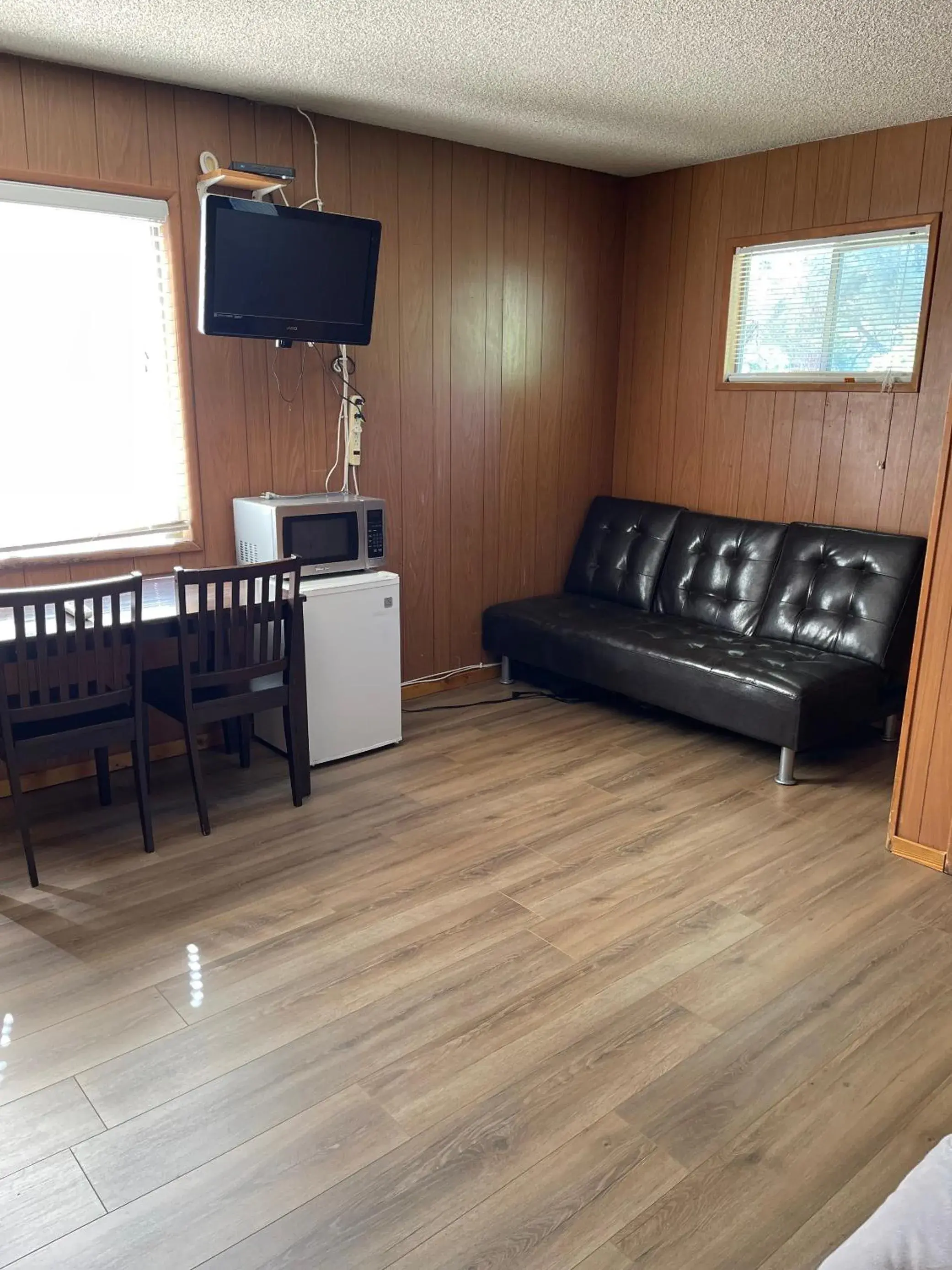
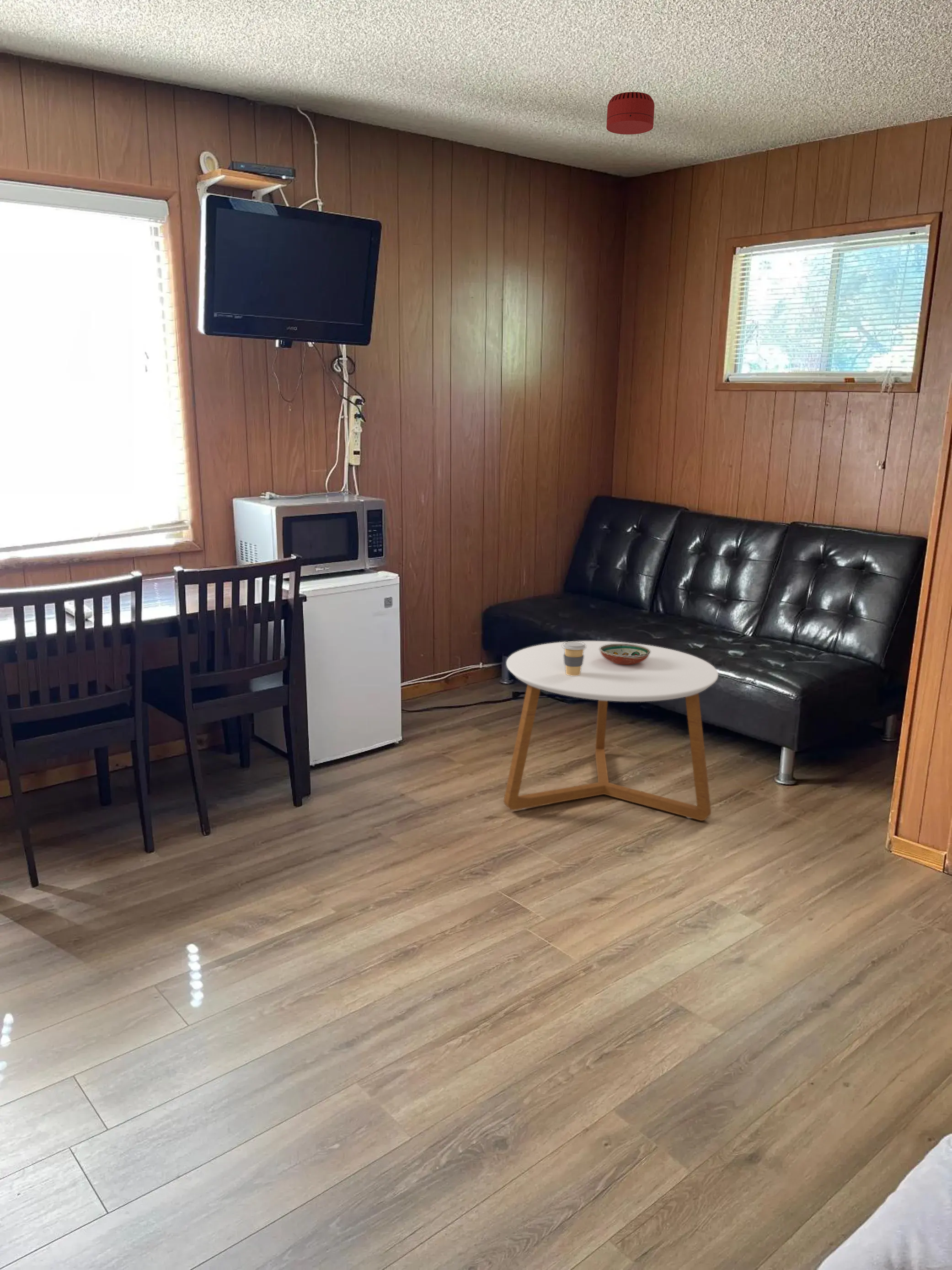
+ coffee table (605, 729)
+ decorative bowl (624, 655)
+ smoke detector (631, 113)
+ coffee cup (573, 658)
